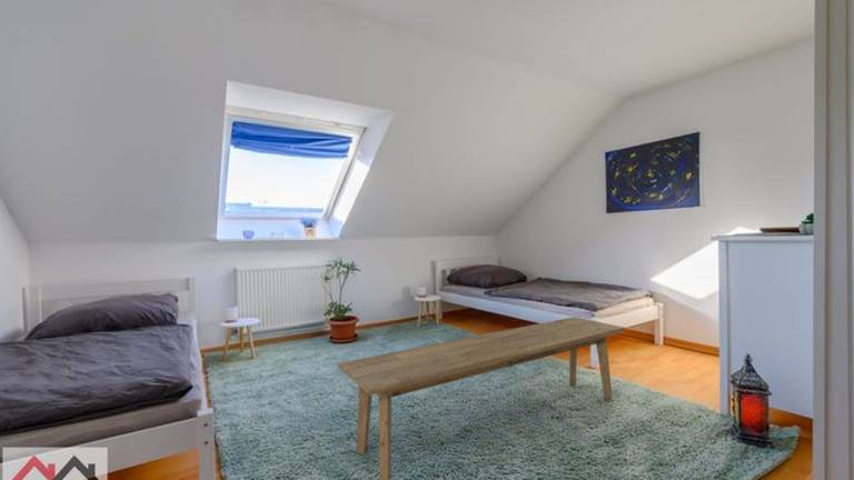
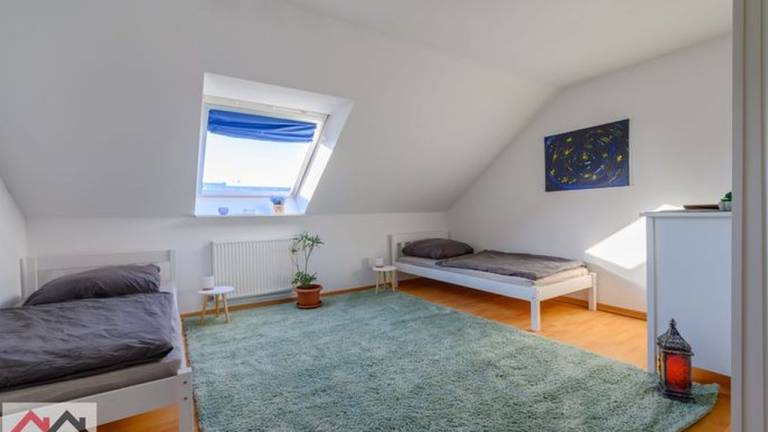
- bench (497, 369)
